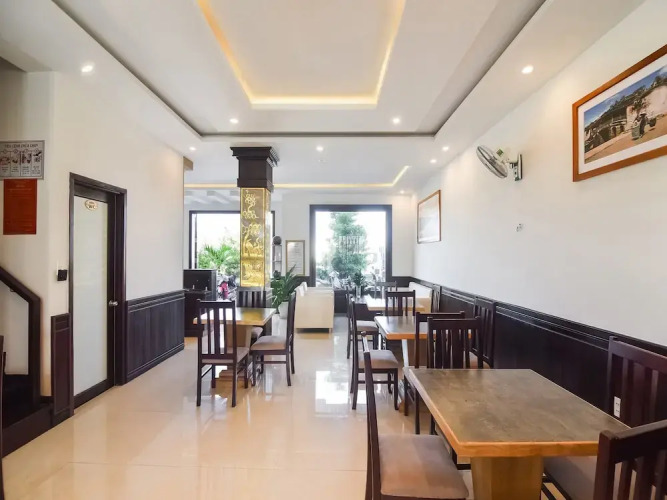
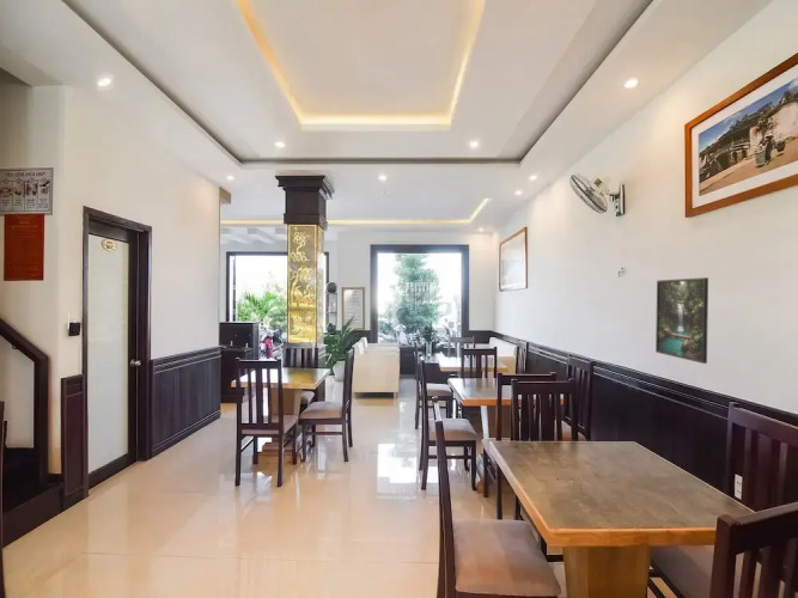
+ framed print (680, 318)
